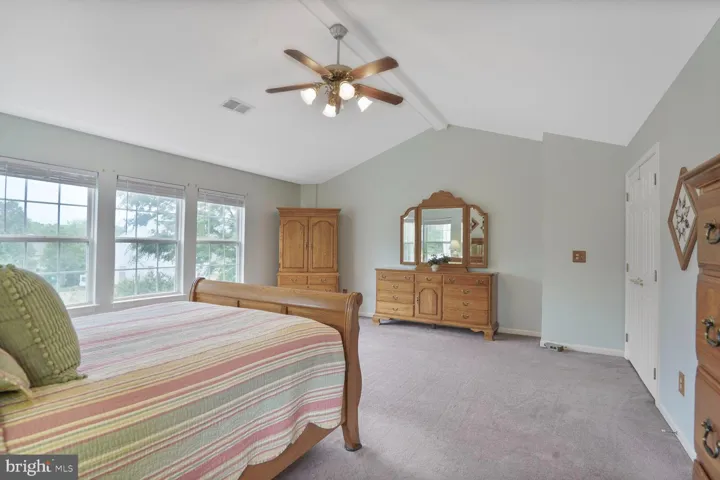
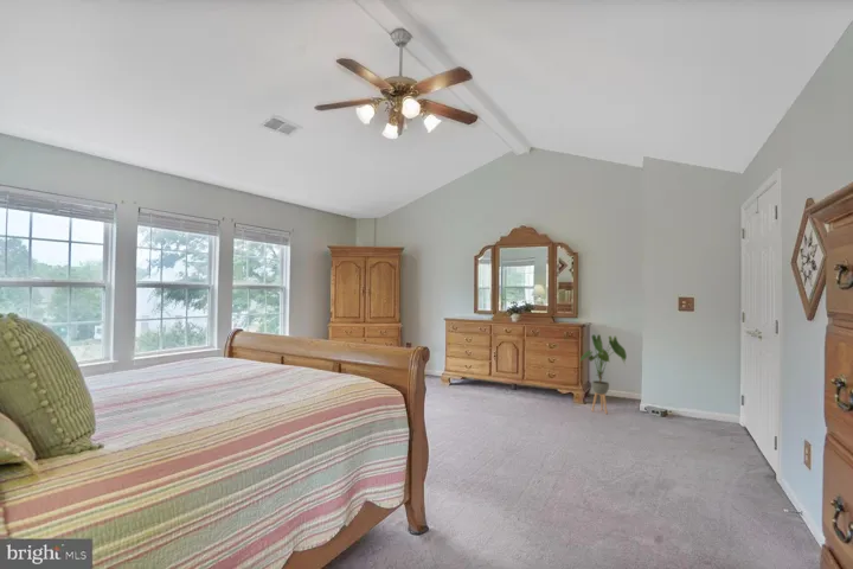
+ house plant (603, 372)
